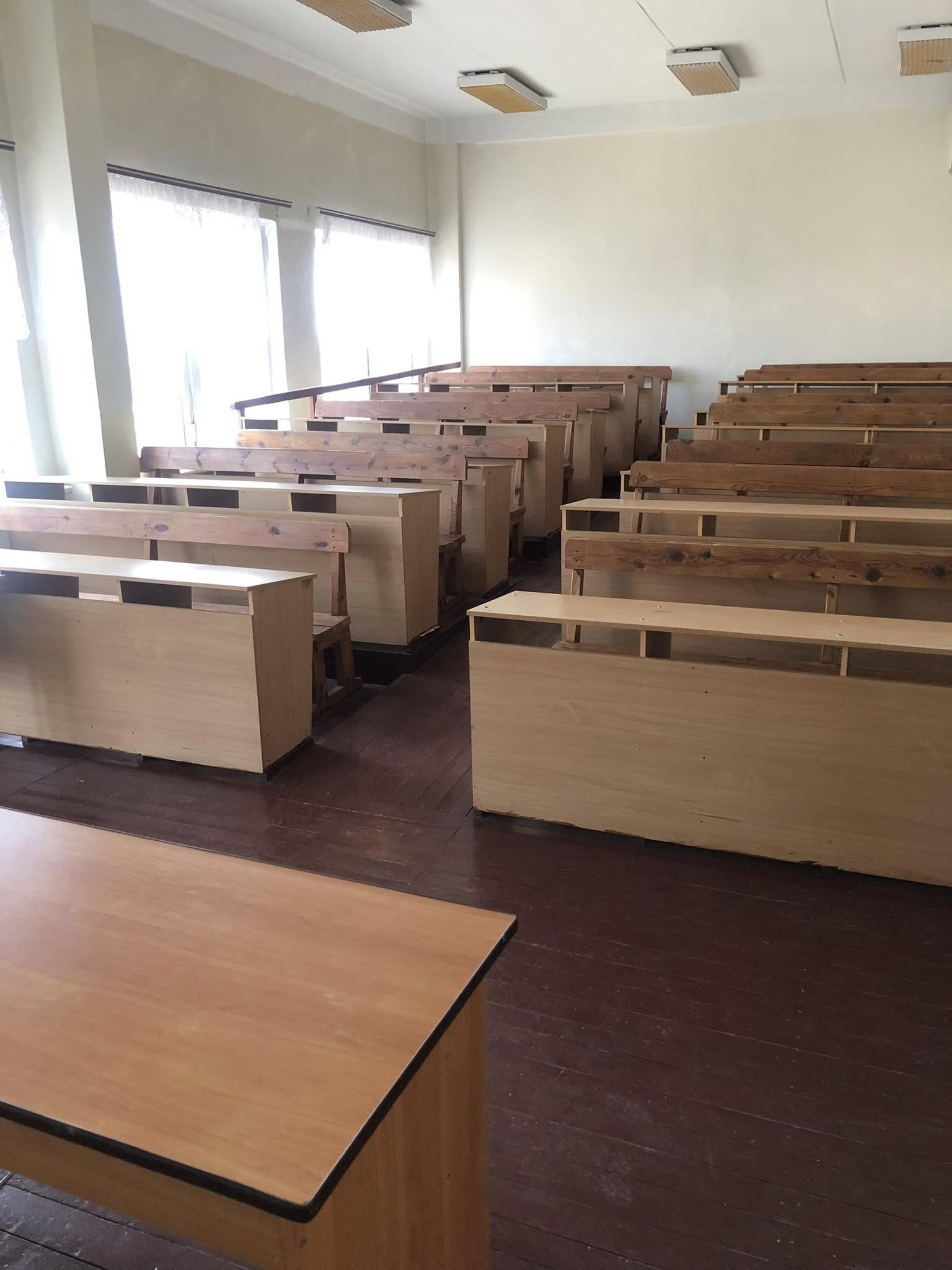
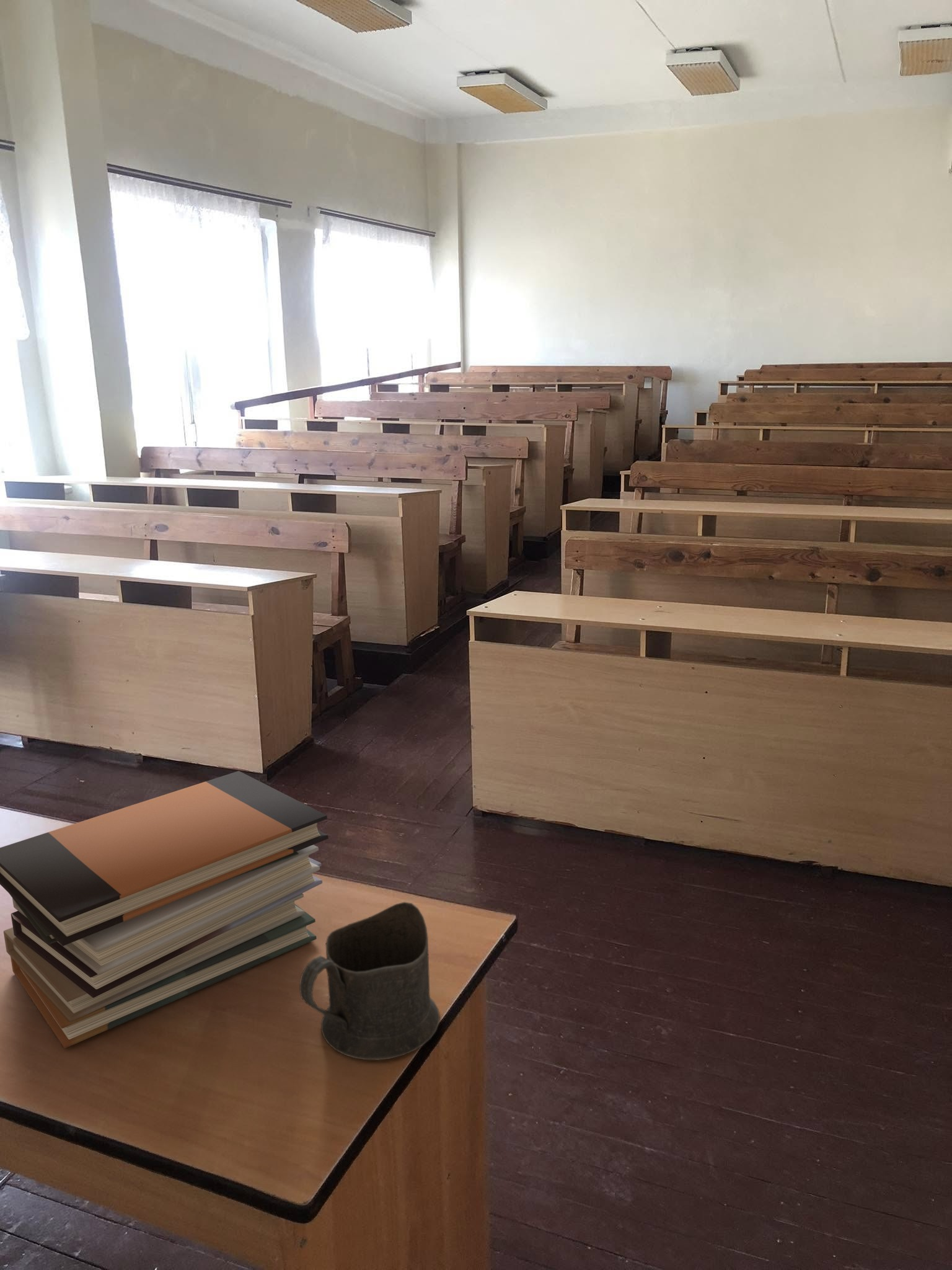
+ cup (366, 980)
+ book stack (169, 894)
